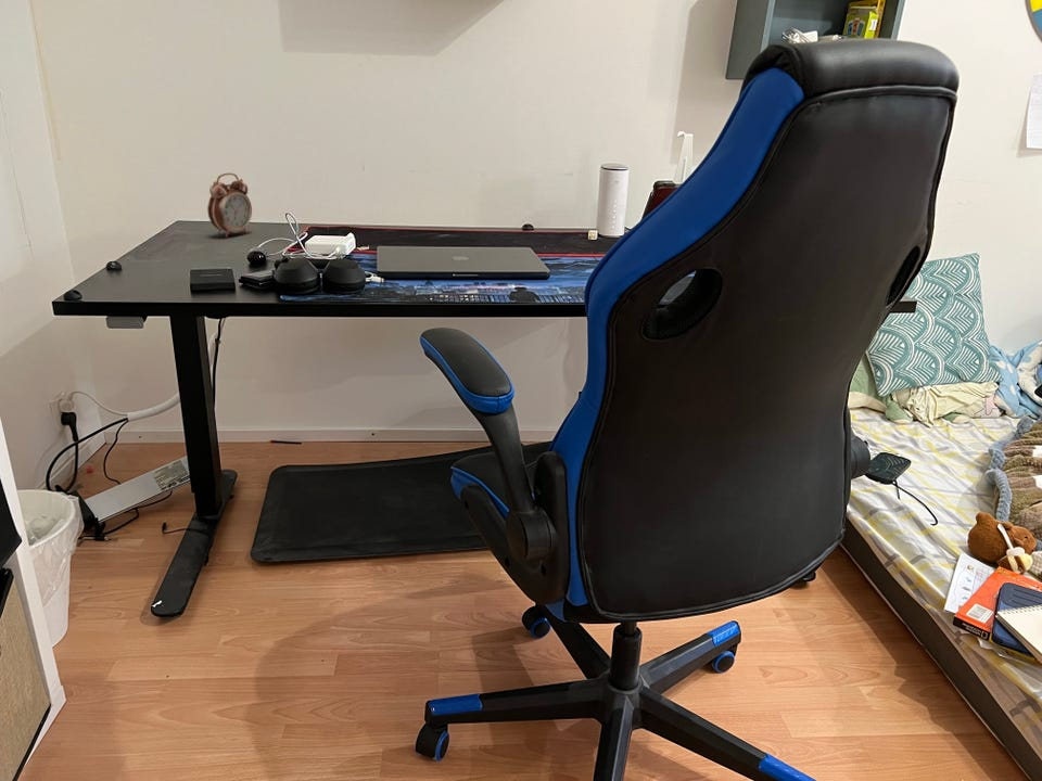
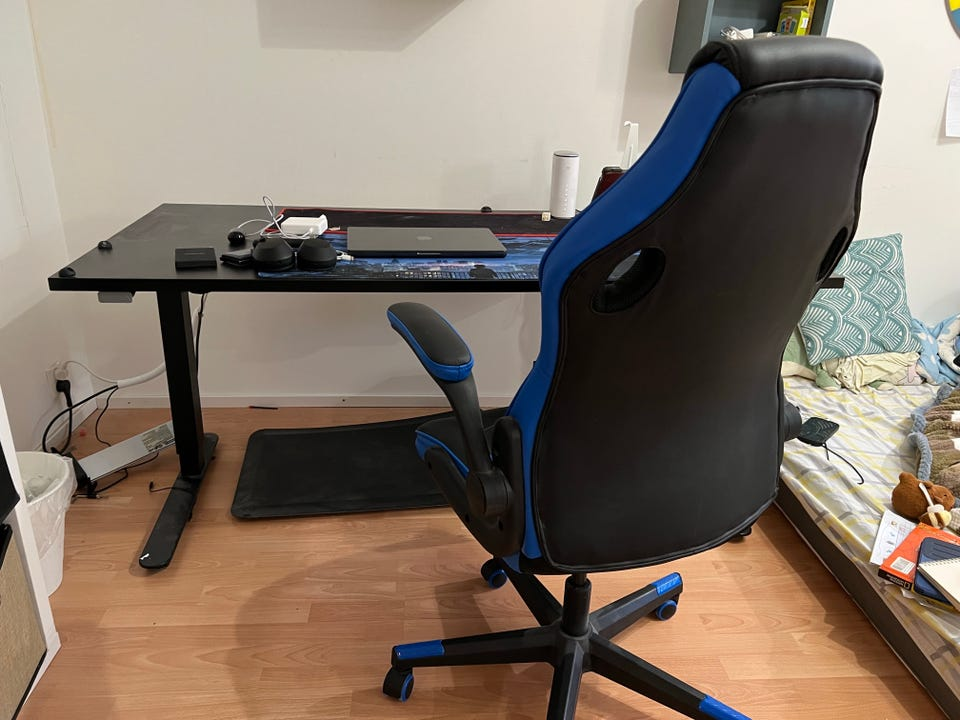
- alarm clock (229, 204)
